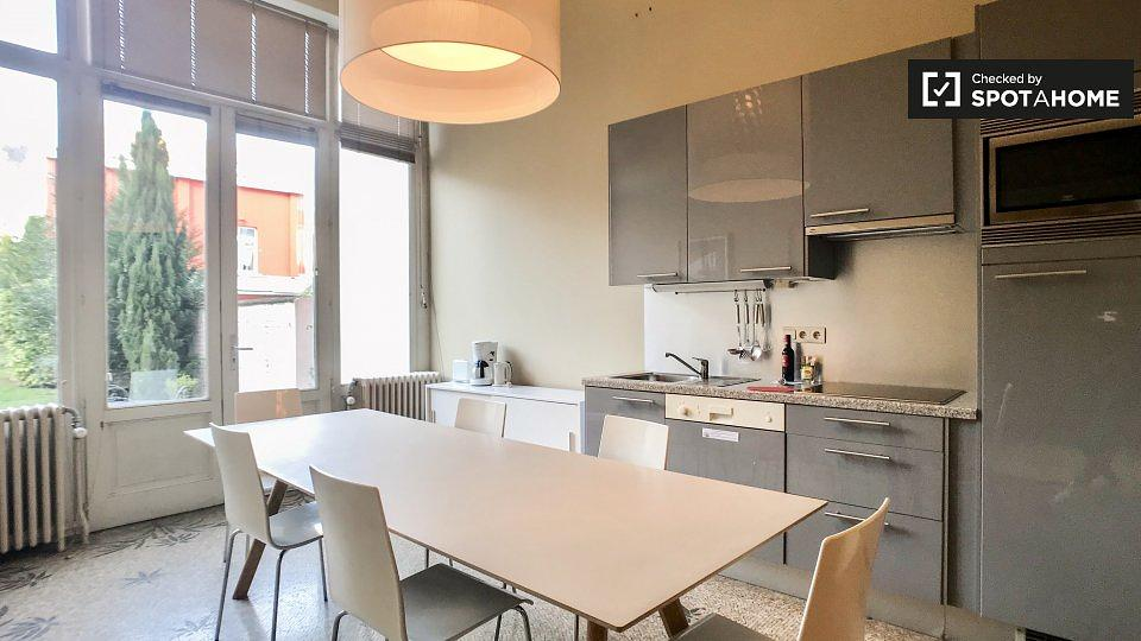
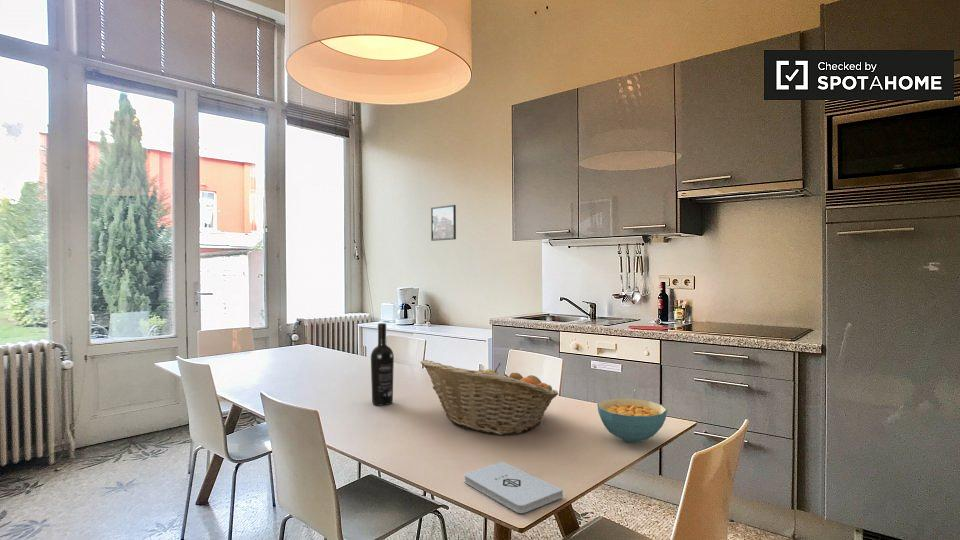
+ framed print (443, 223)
+ cereal bowl (631, 423)
+ wine bottle (382, 363)
+ notepad (510, 485)
+ fruit basket (487, 389)
